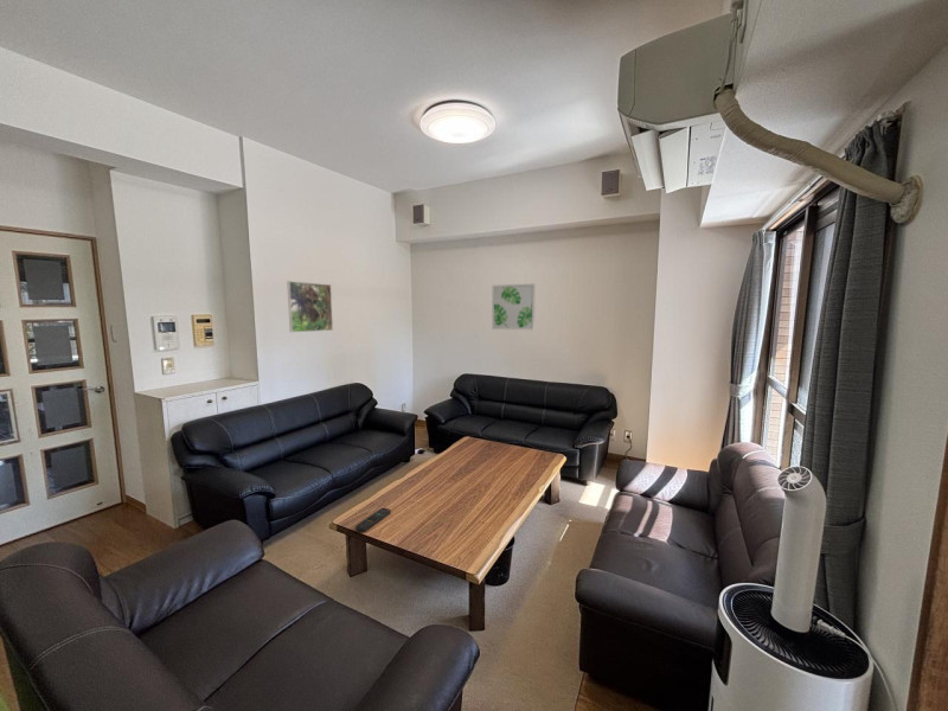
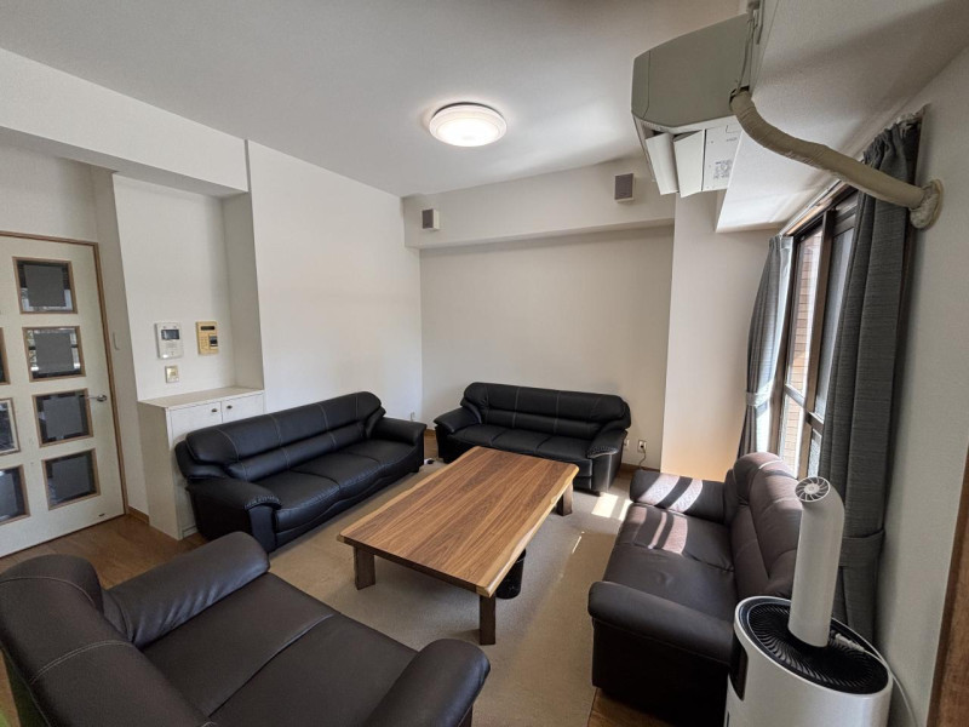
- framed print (310, 307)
- remote control (373, 519)
- wall art (512, 307)
